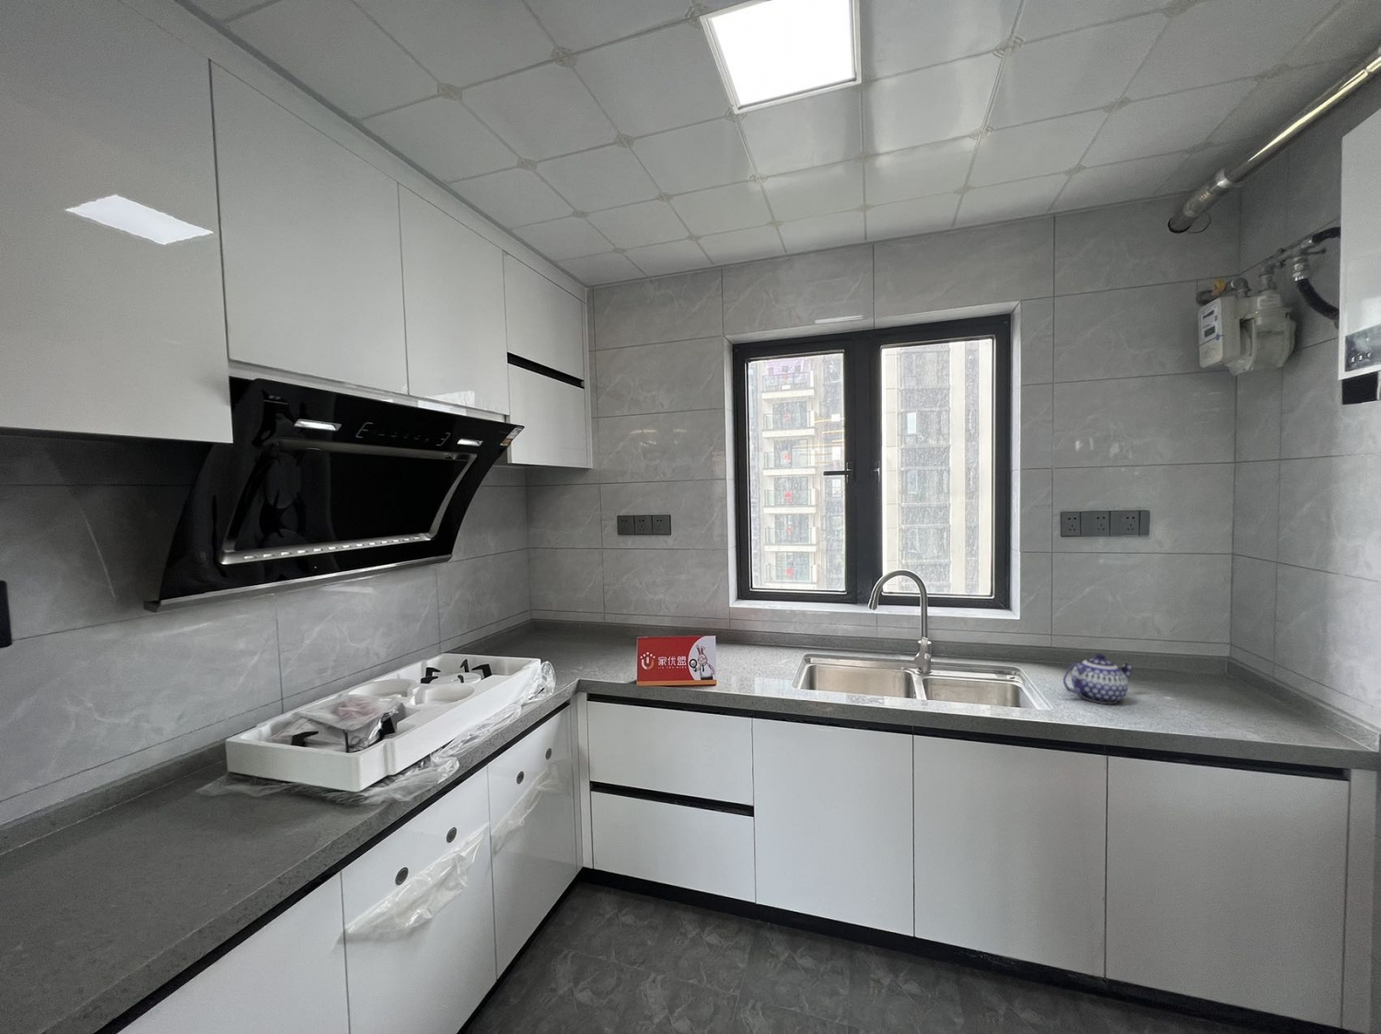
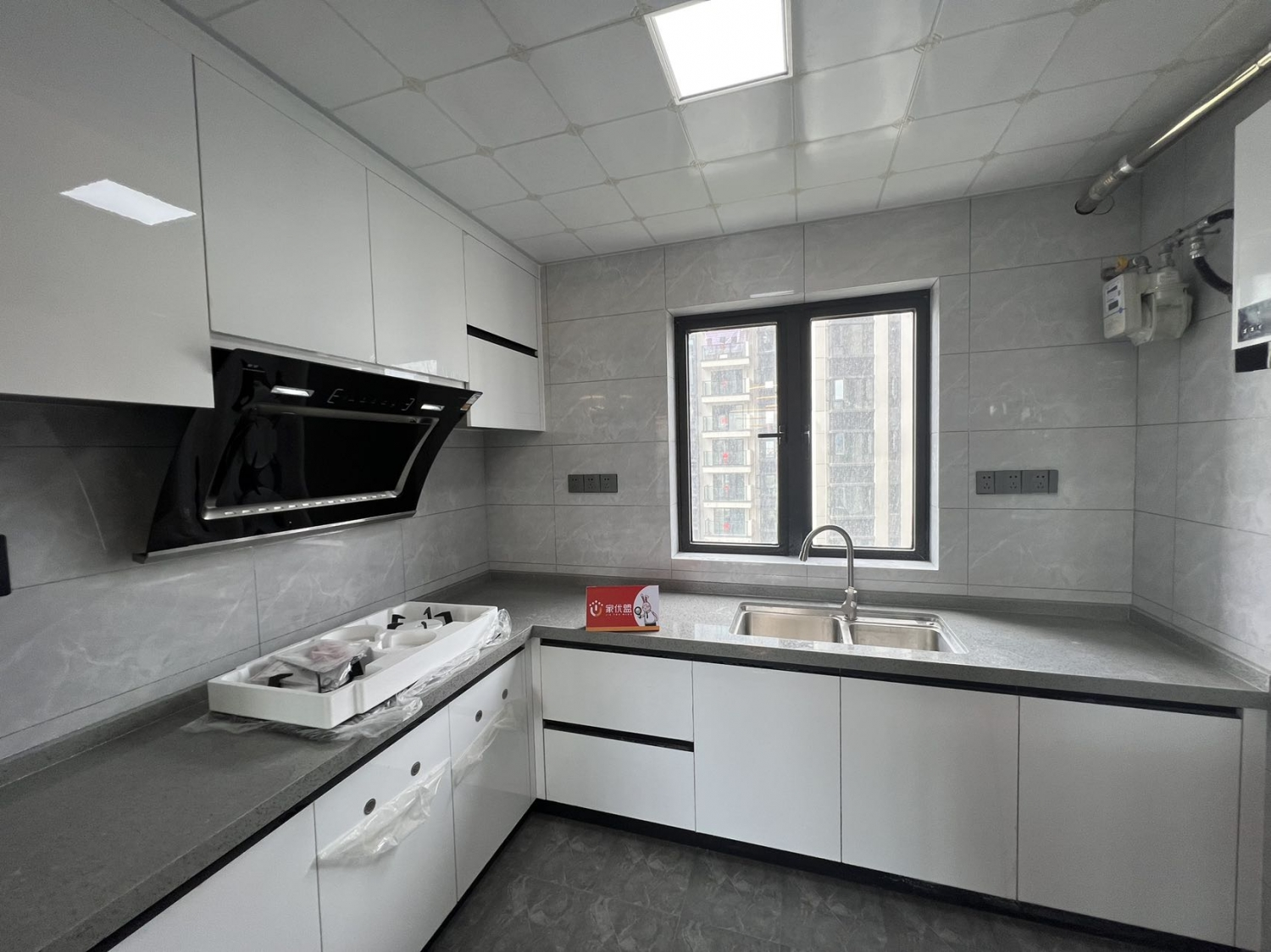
- teapot (1097, 676)
